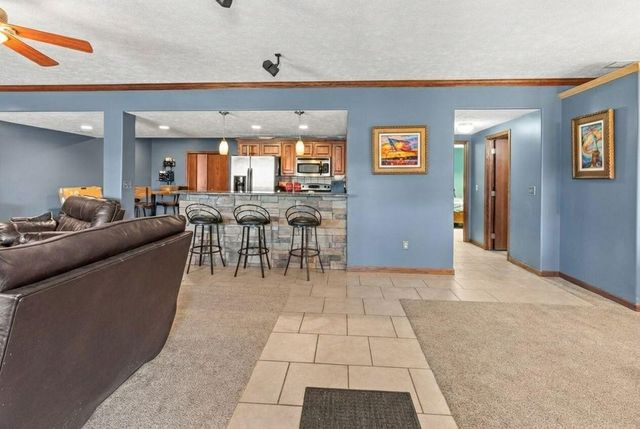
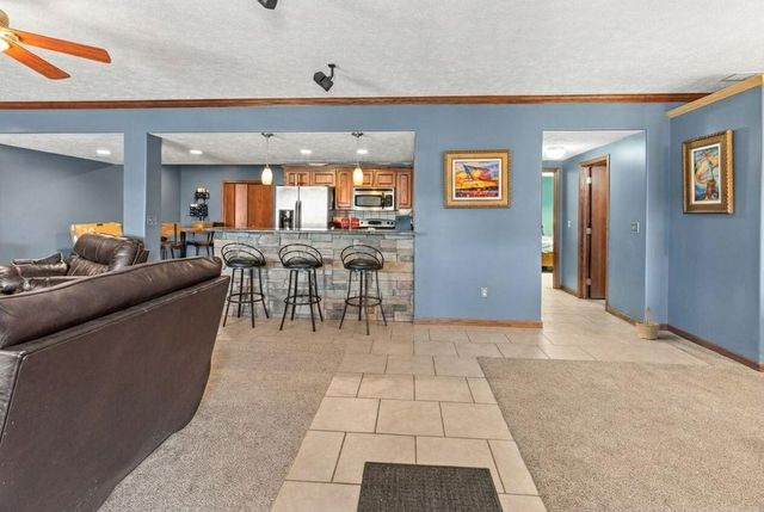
+ basket (647, 322)
